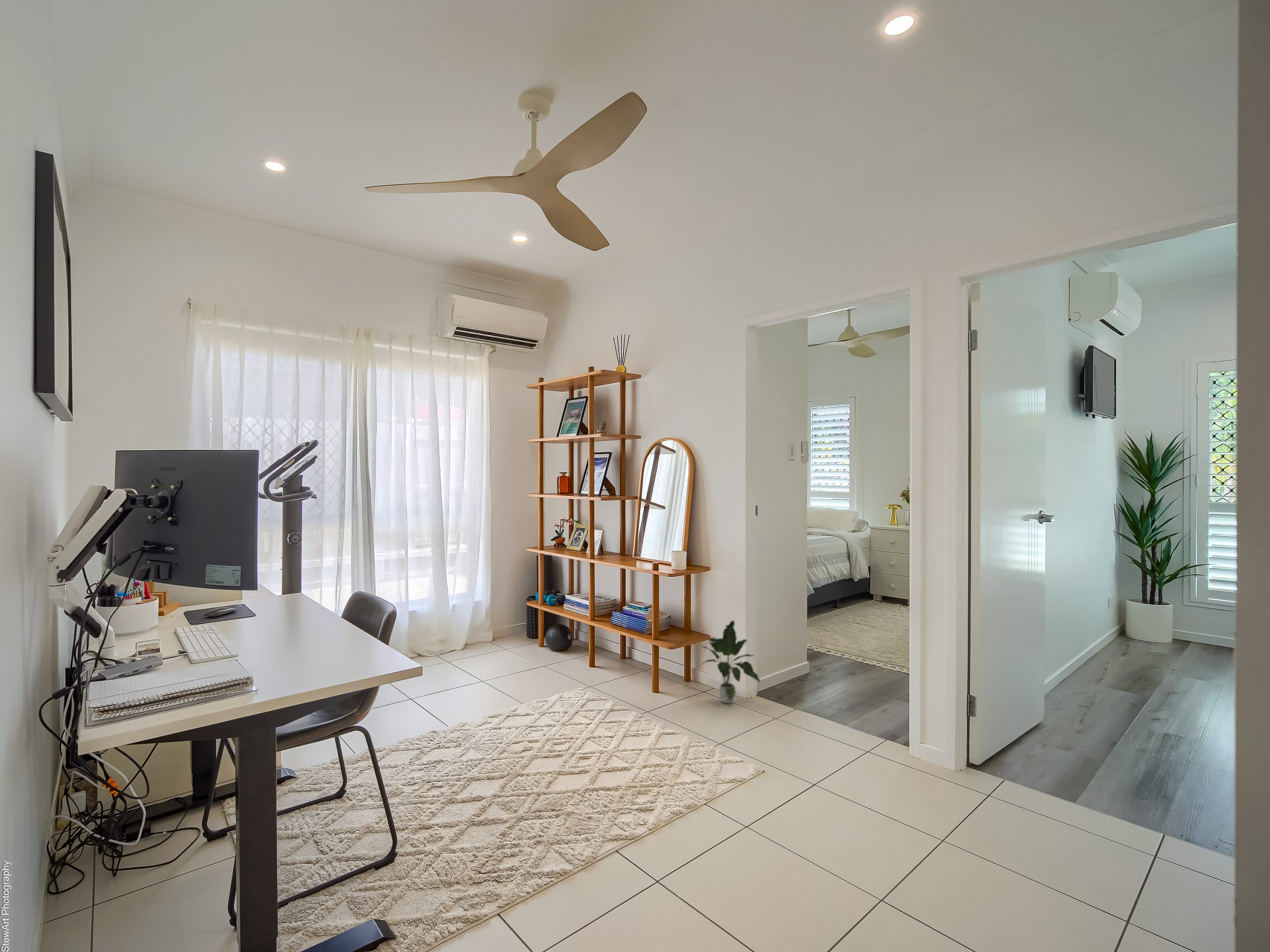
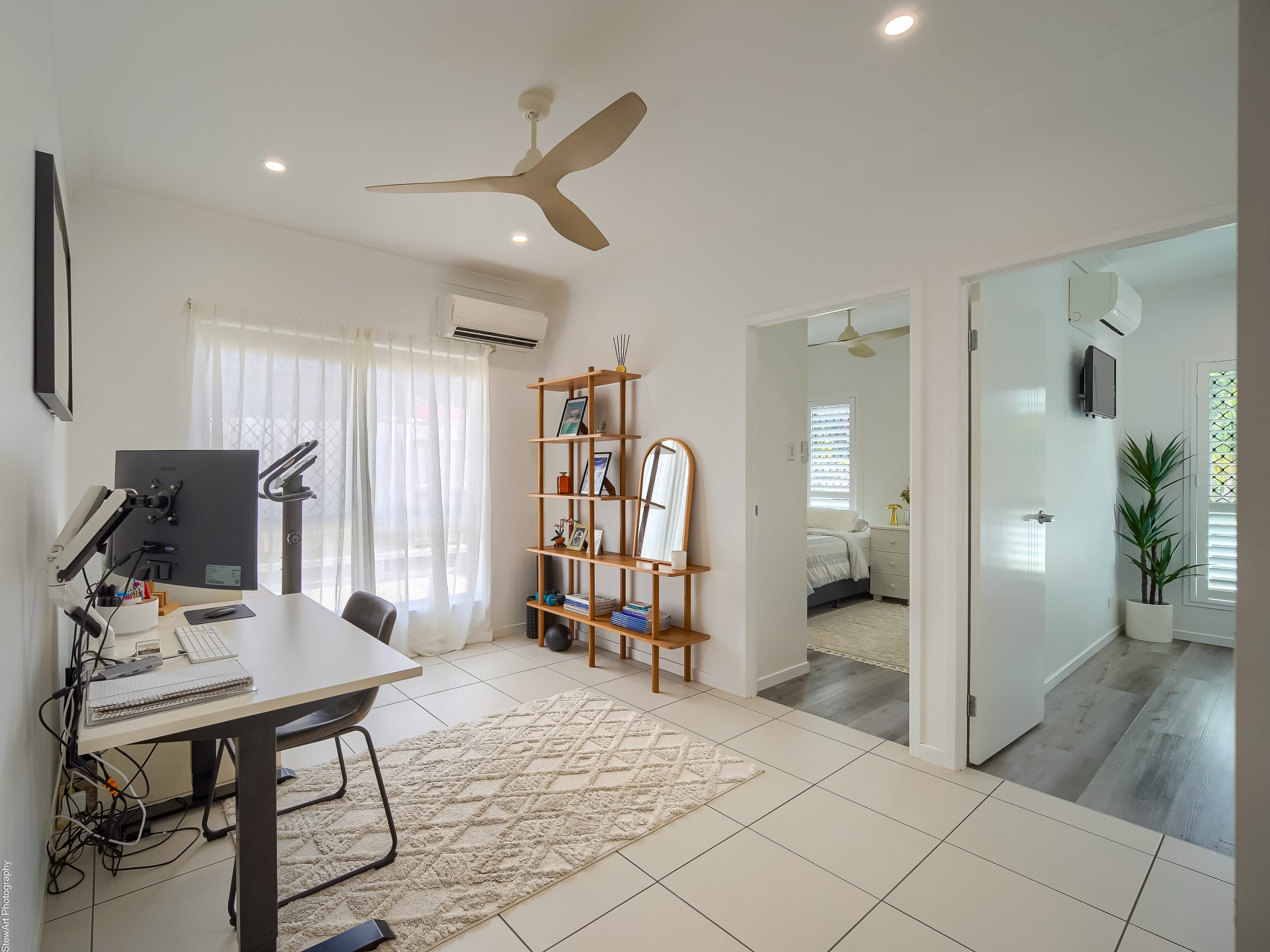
- potted plant (726, 662)
